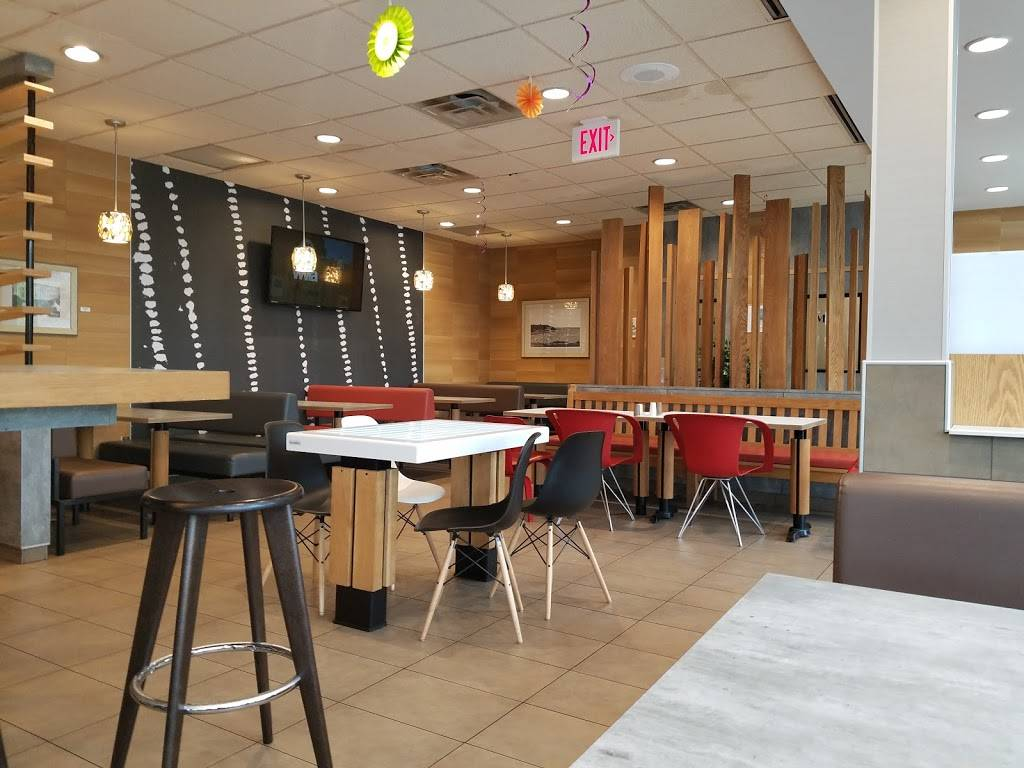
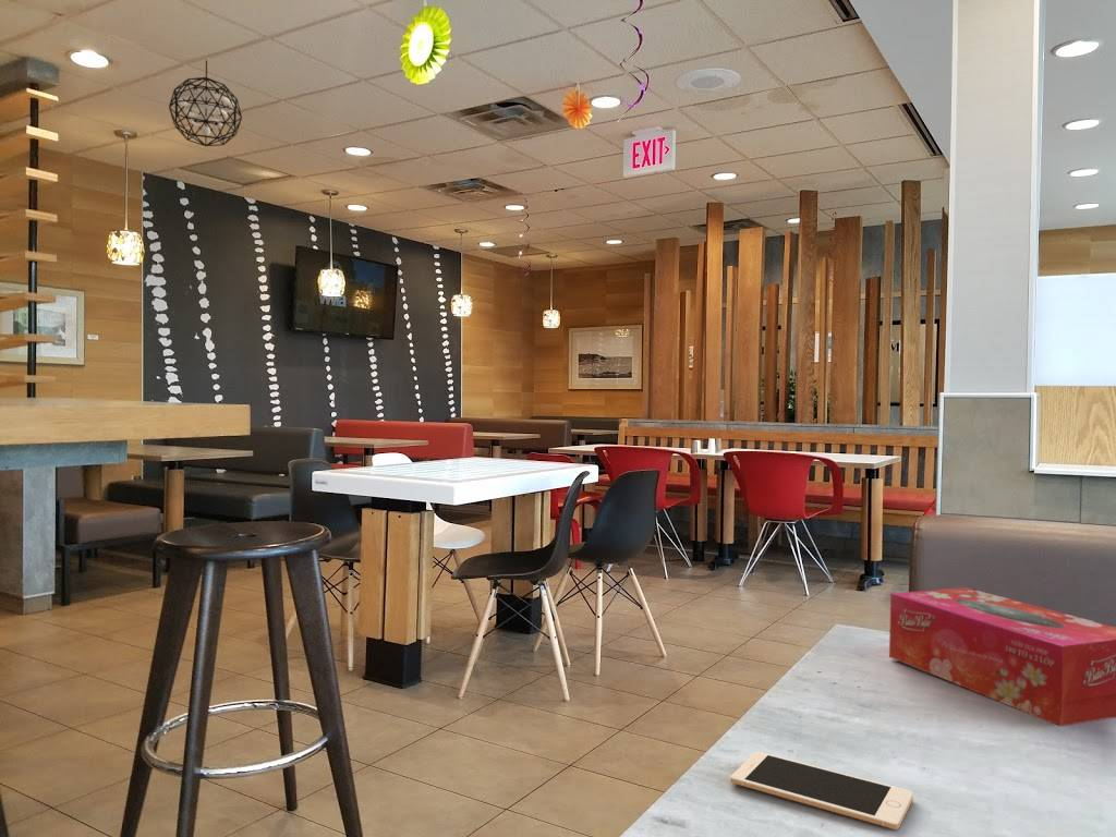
+ tissue box (1006, 646)
+ cell phone (820, 787)
+ pendant light (206, 102)
